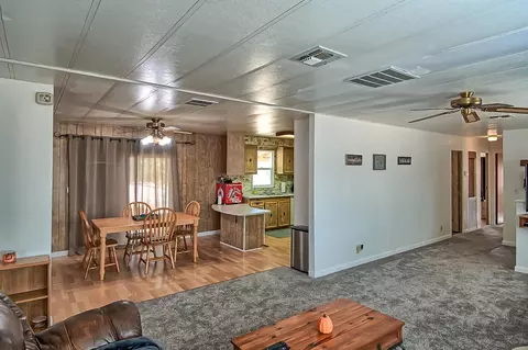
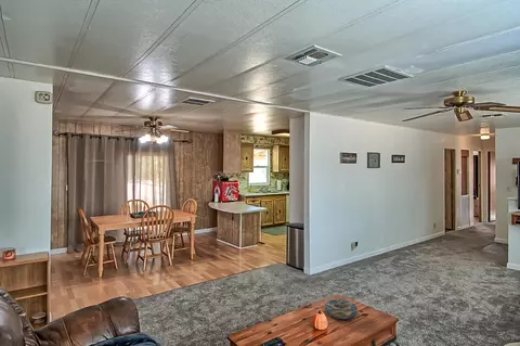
+ decorative bowl (340, 308)
